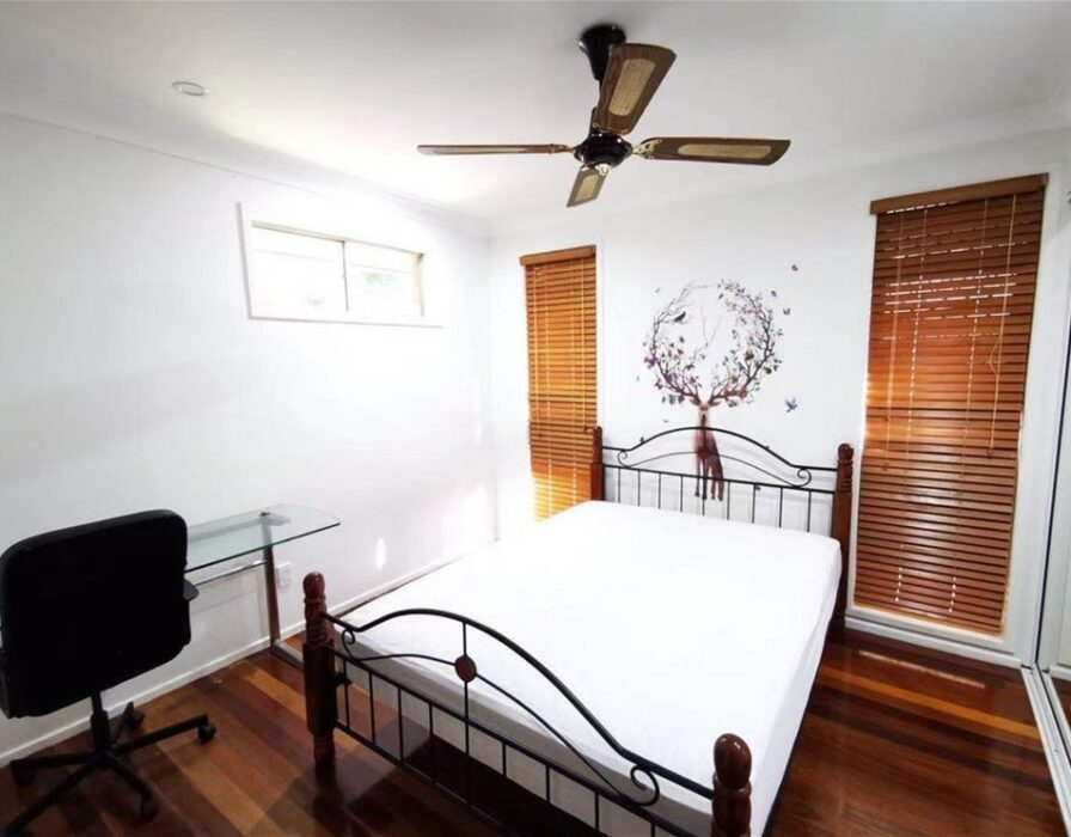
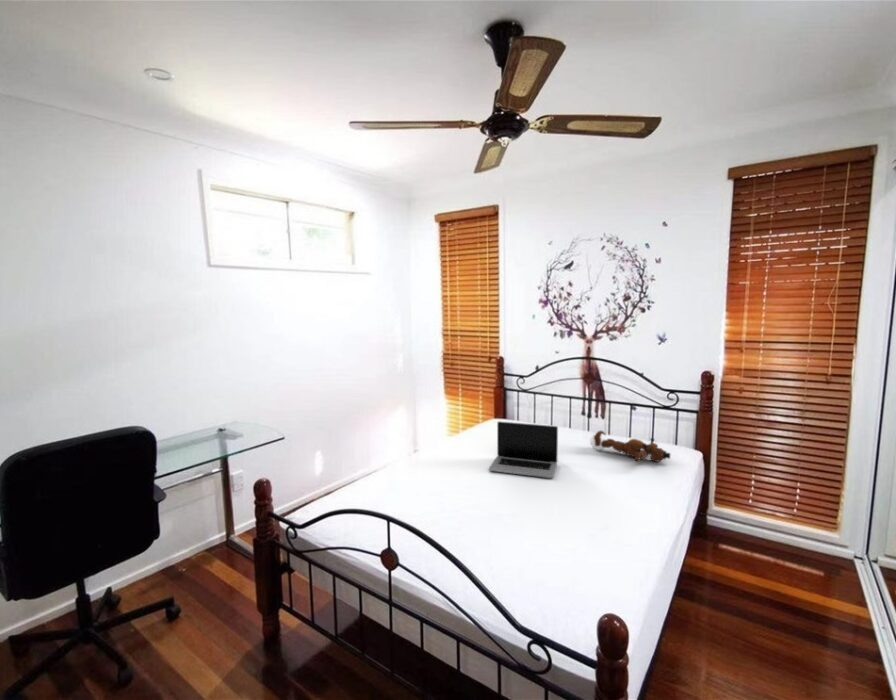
+ teddy bear (627, 445)
+ laptop (523, 448)
